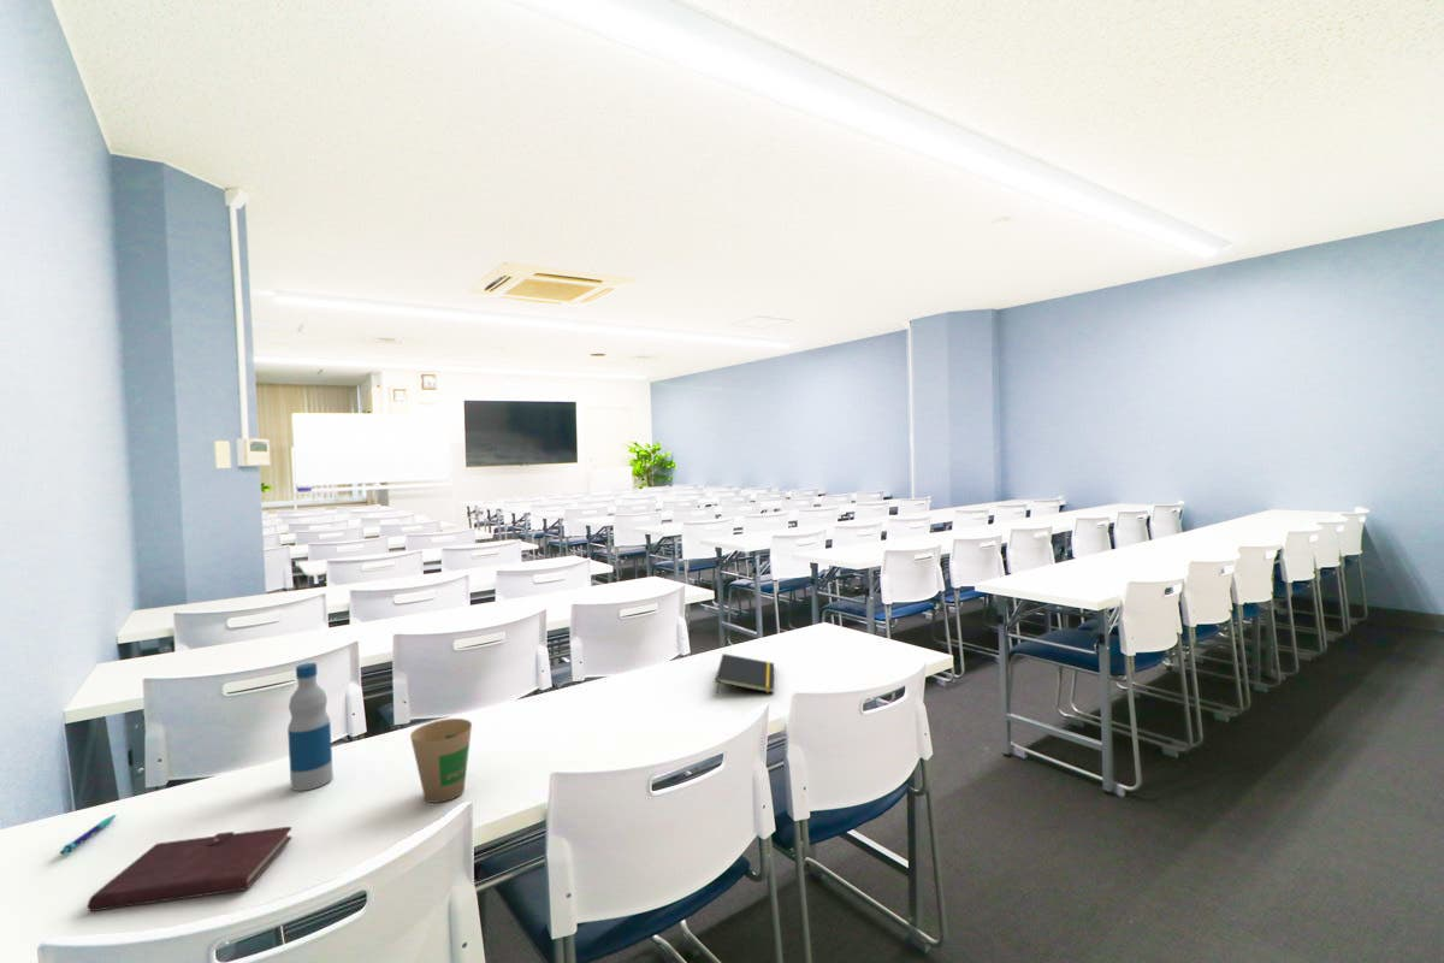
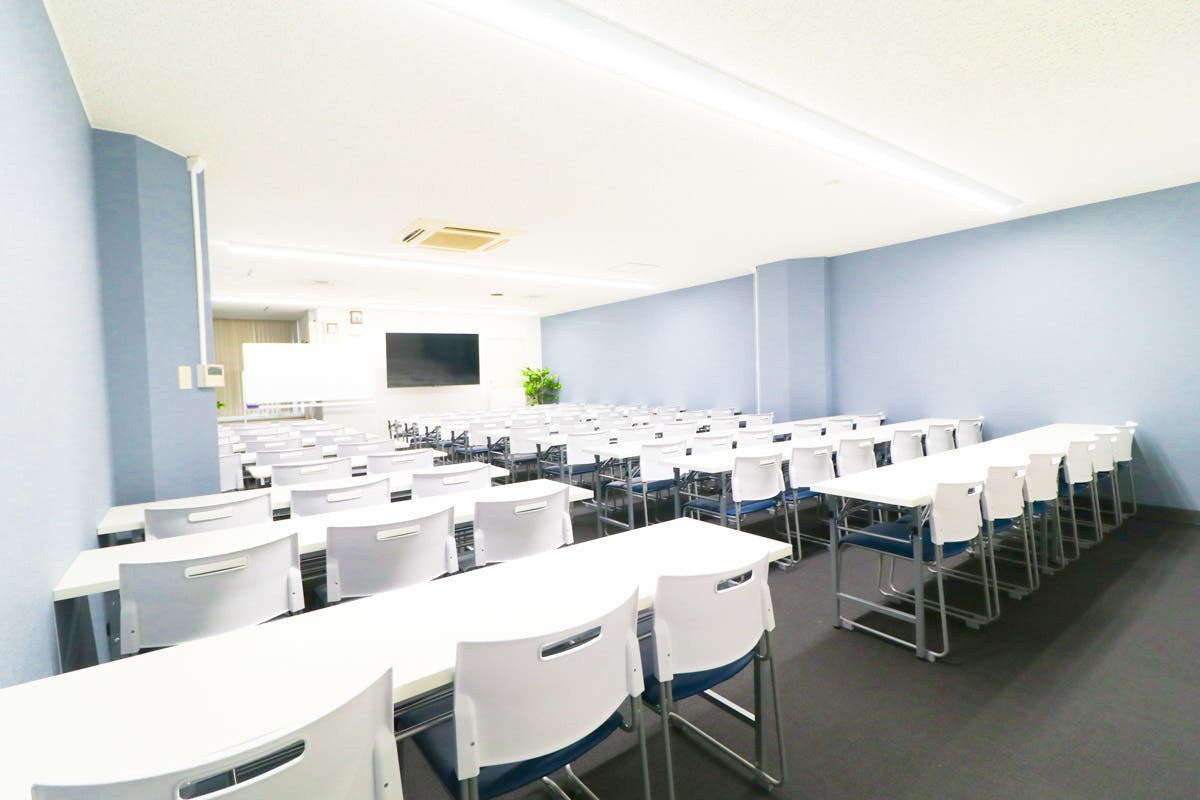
- bottle (309, 723)
- notebook (199, 864)
- pen (91, 832)
- paper cup (443, 761)
- notepad (746, 672)
